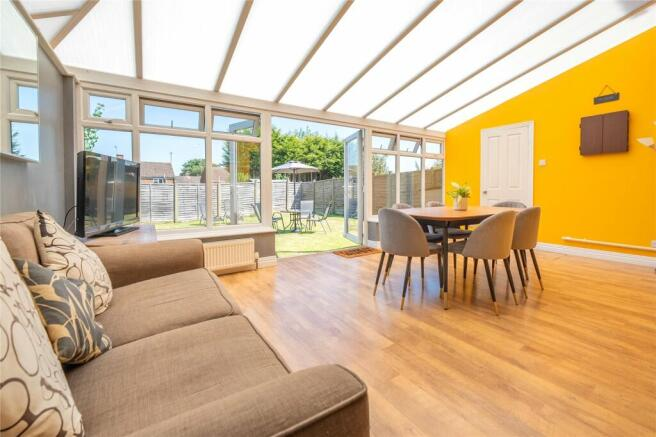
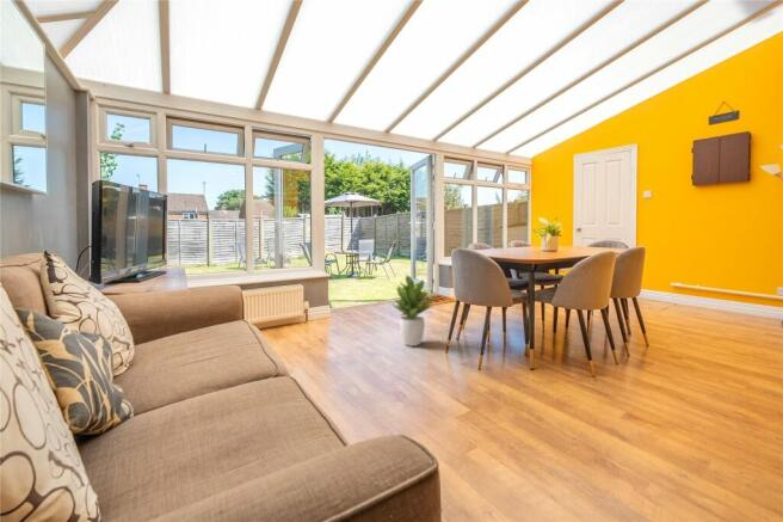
+ potted plant (413, 309)
